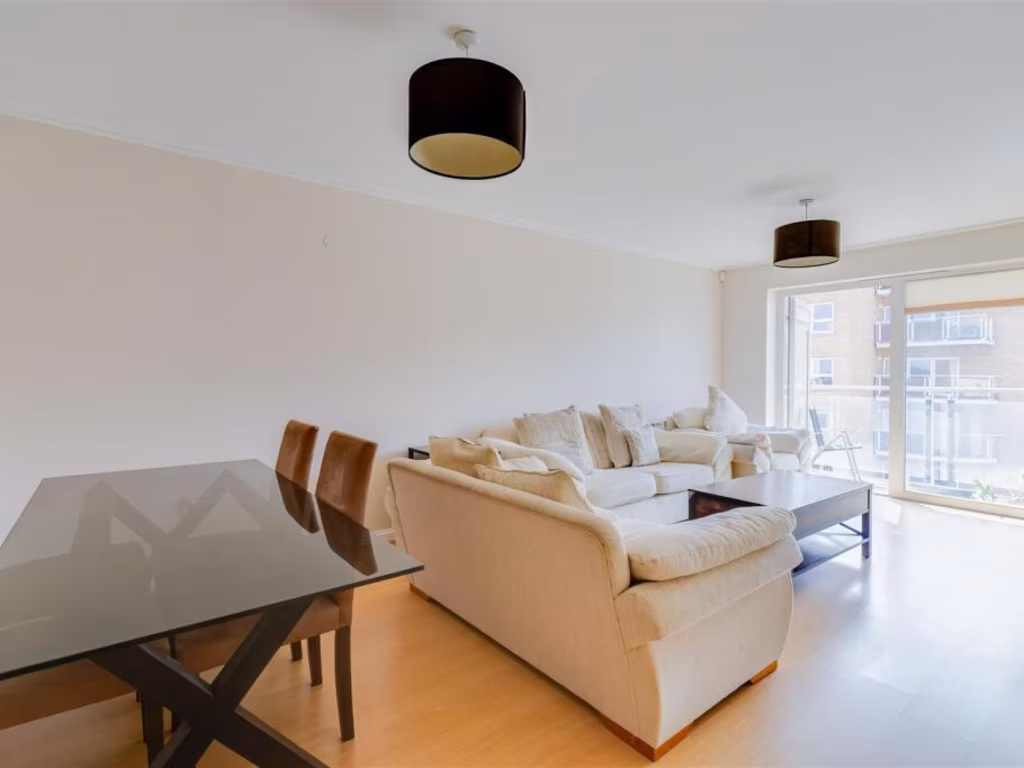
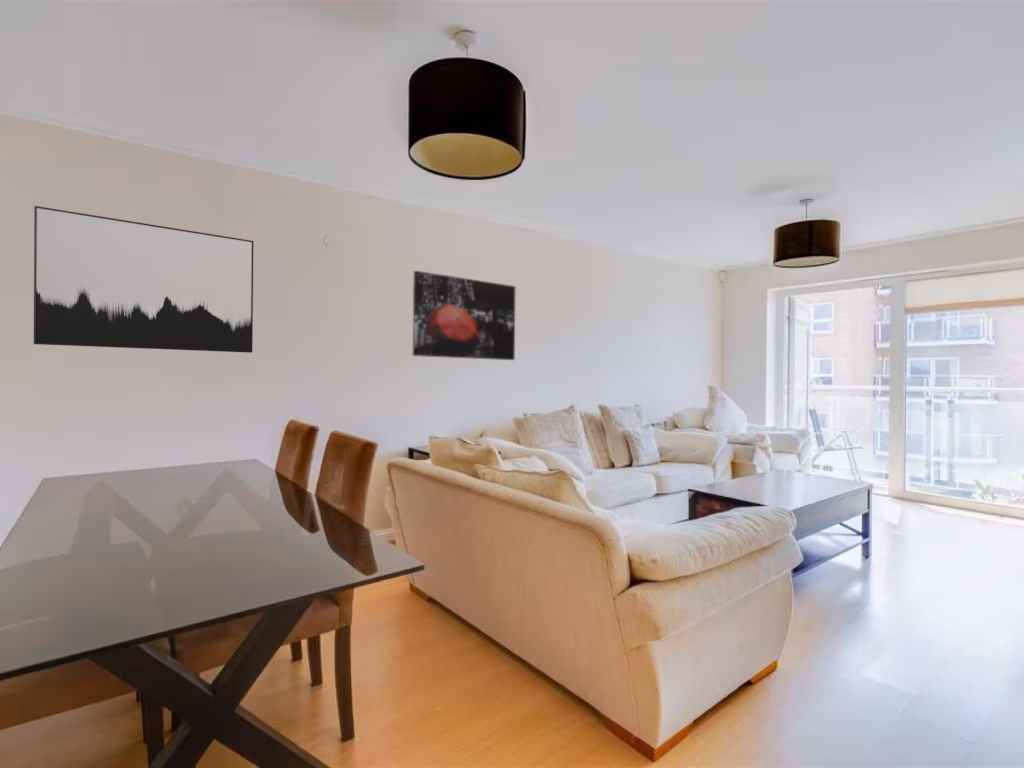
+ wall art (467, 318)
+ wall art (154, 287)
